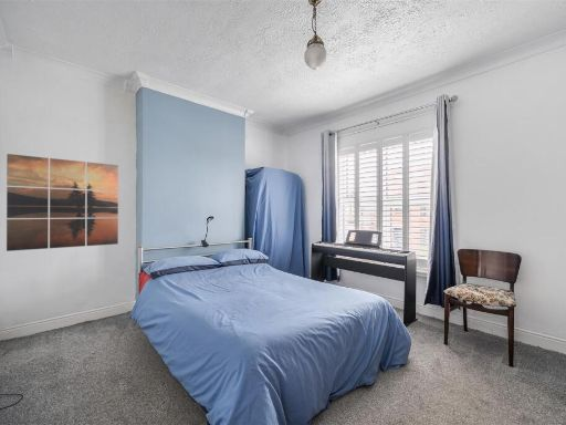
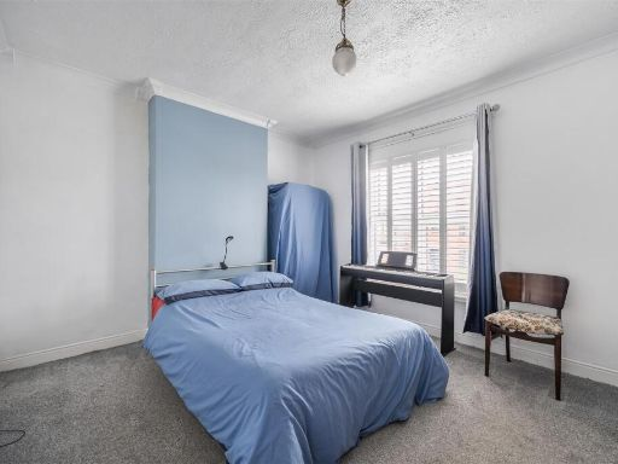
- wall art (67, 203)
